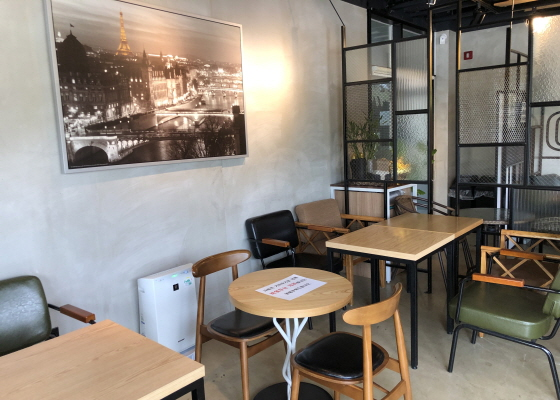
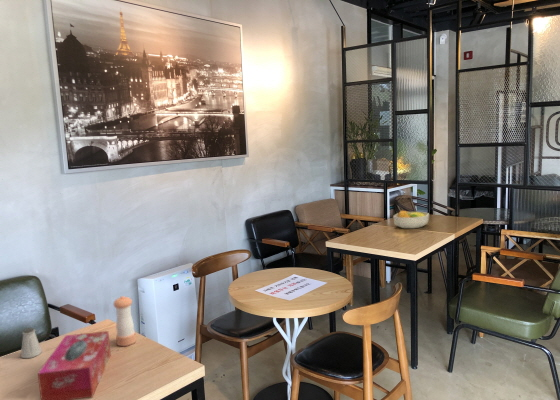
+ pepper shaker (124, 319)
+ tissue box (77, 363)
+ saltshaker (30, 341)
+ fruit bowl (411, 217)
